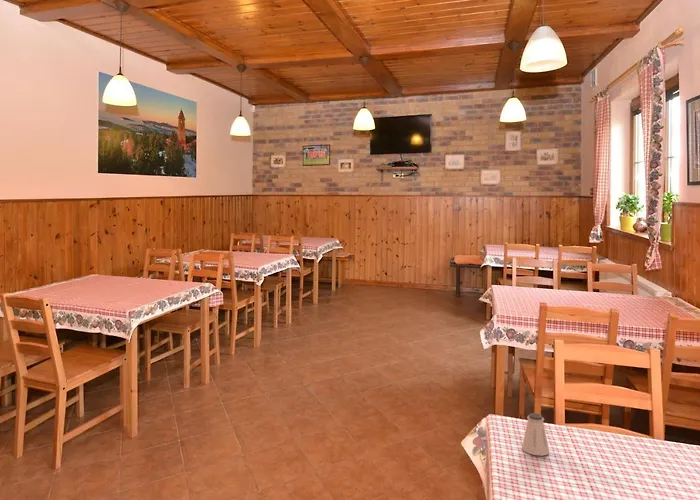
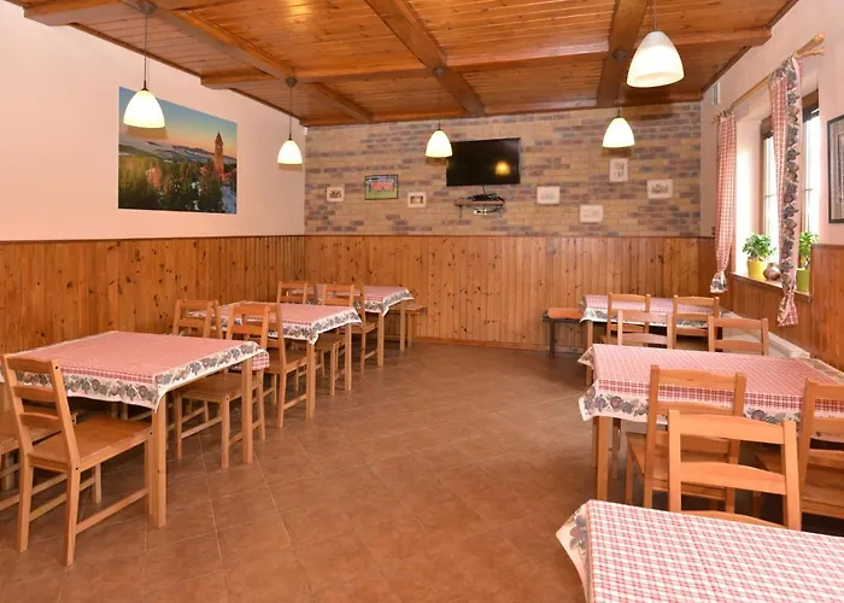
- saltshaker (535, 432)
